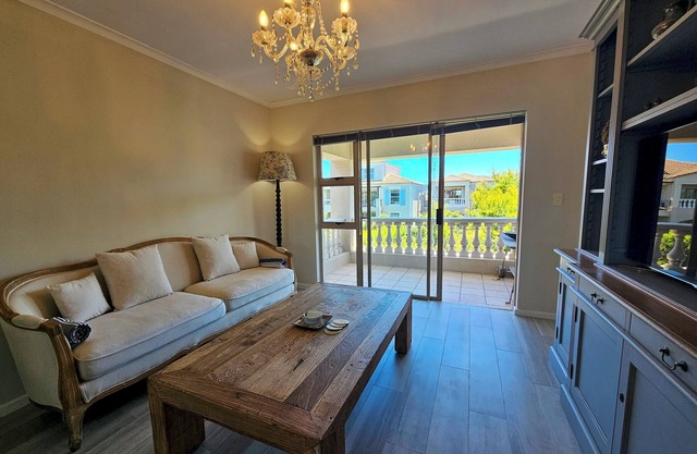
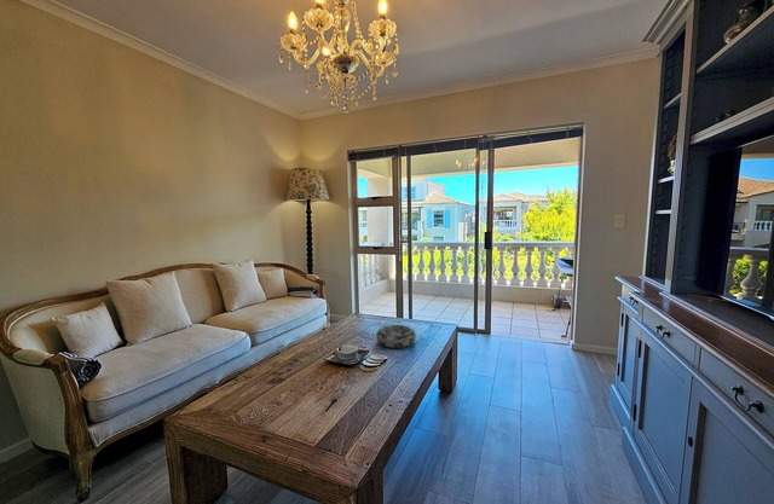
+ decorative bowl (395, 336)
